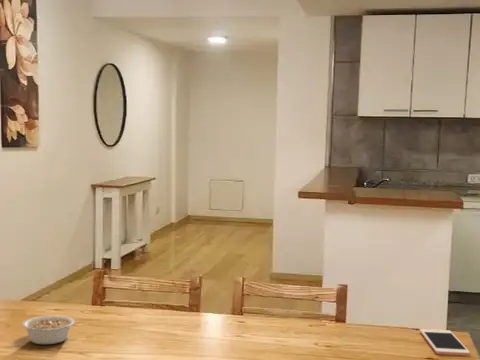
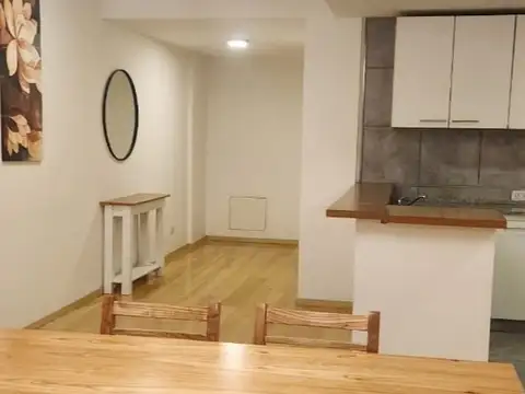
- legume (50, 329)
- cell phone (443, 341)
